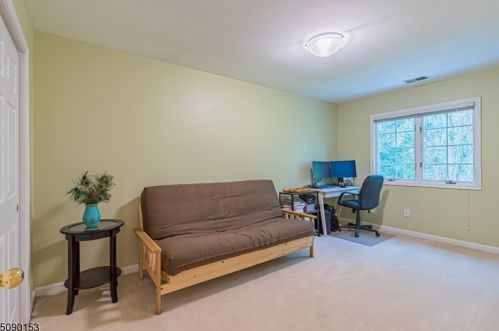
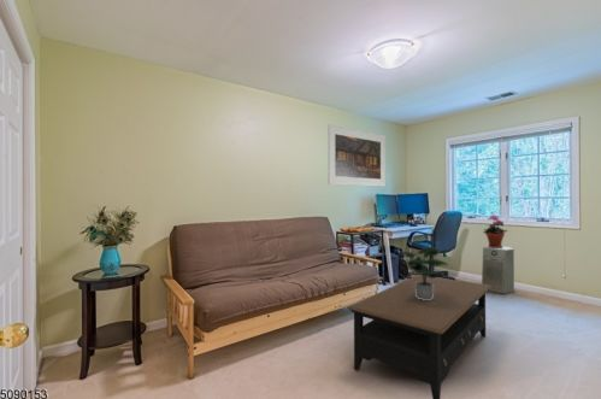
+ fan (499, 268)
+ potted plant (426, 272)
+ potted plant (495, 230)
+ coffee table (426, 322)
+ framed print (359, 158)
